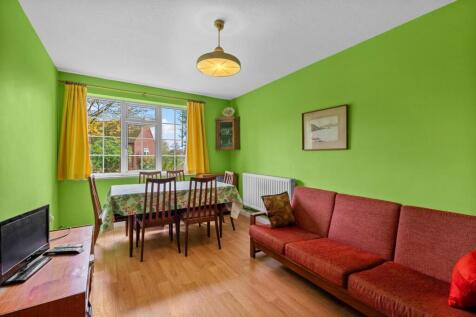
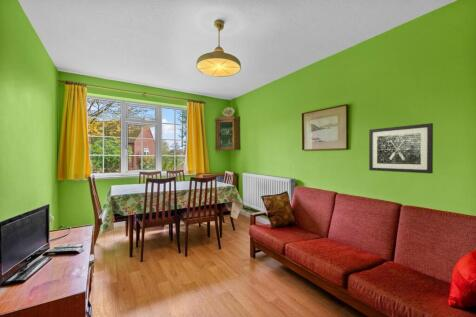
+ wall art (397, 149)
